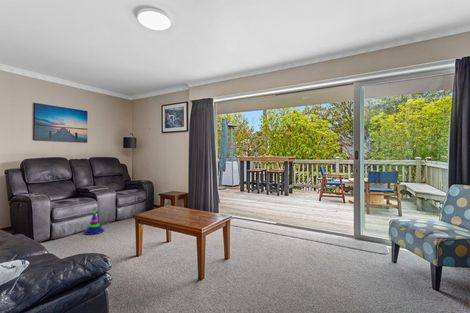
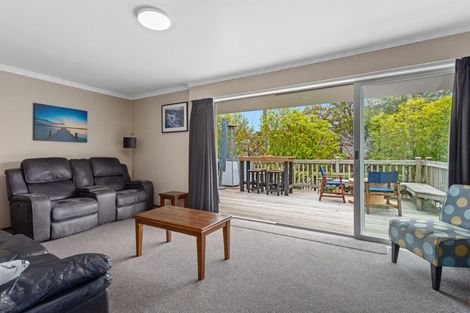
- stacking toy (94, 219)
